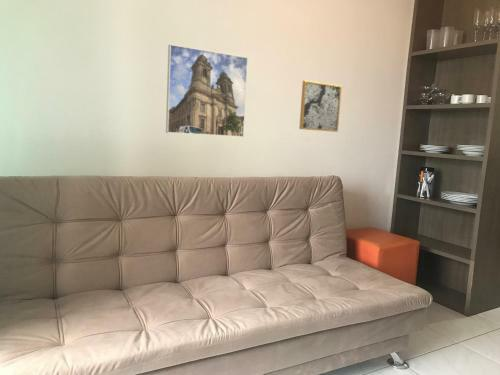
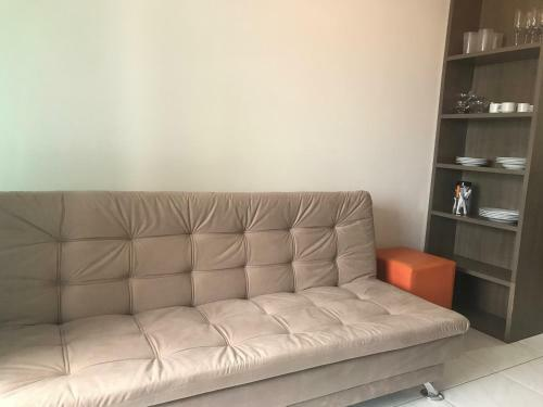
- wall art (320, 107)
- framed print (208, 93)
